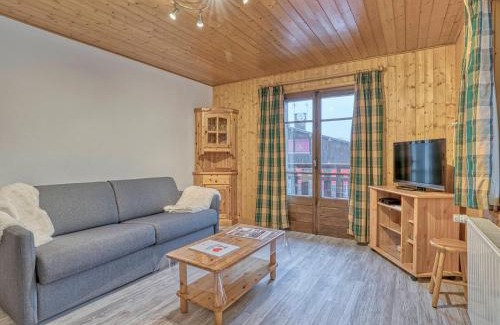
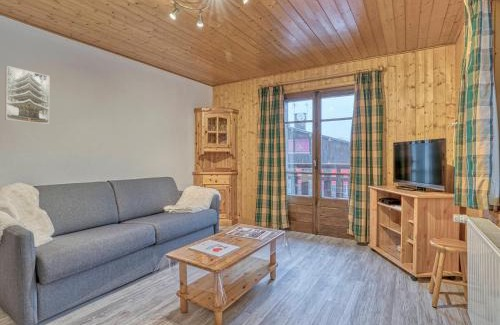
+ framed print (28, 96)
